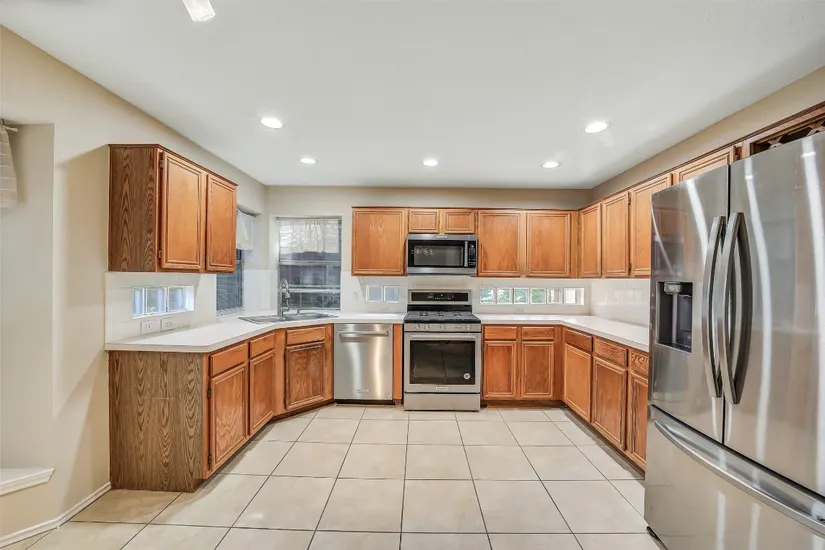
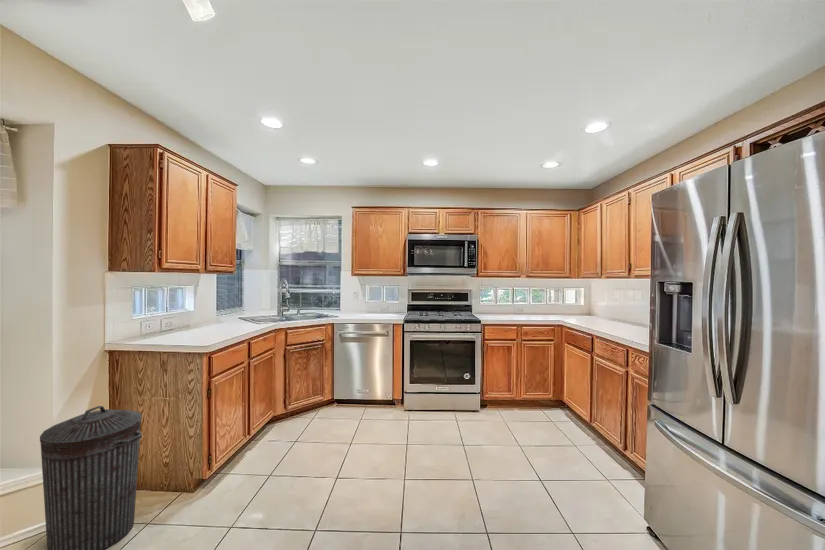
+ trash can (94, 471)
